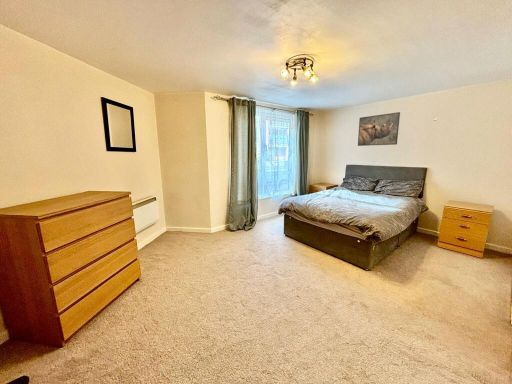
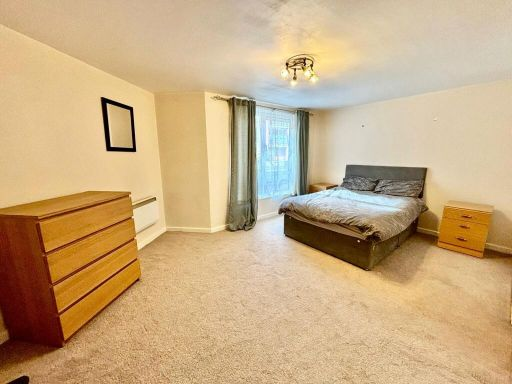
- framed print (377, 130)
